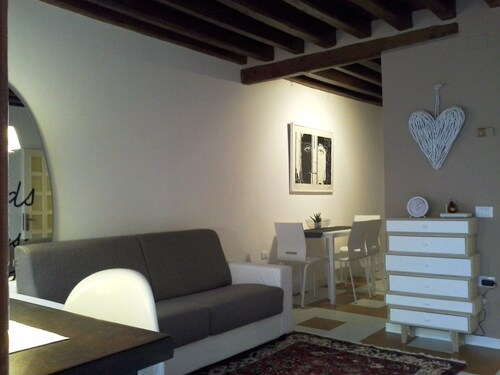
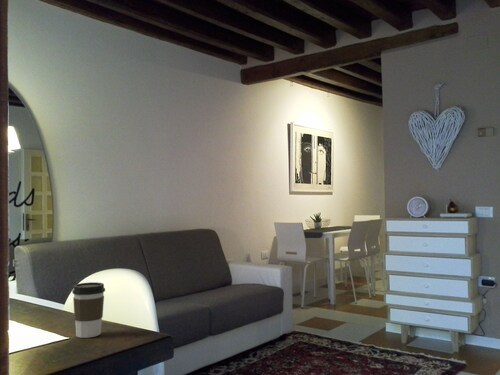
+ coffee cup (88, 309)
